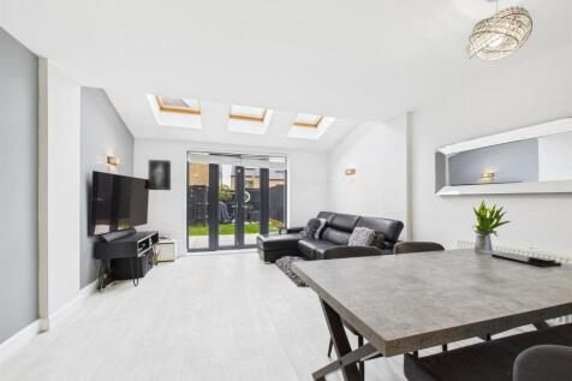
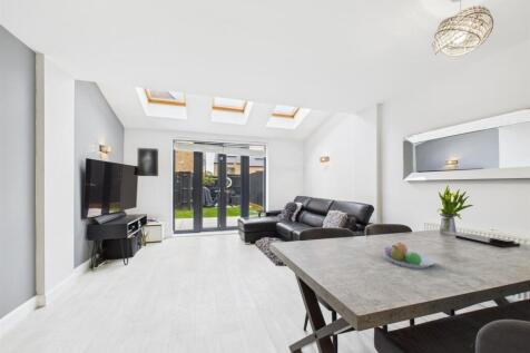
+ fruit bowl (408, 253)
